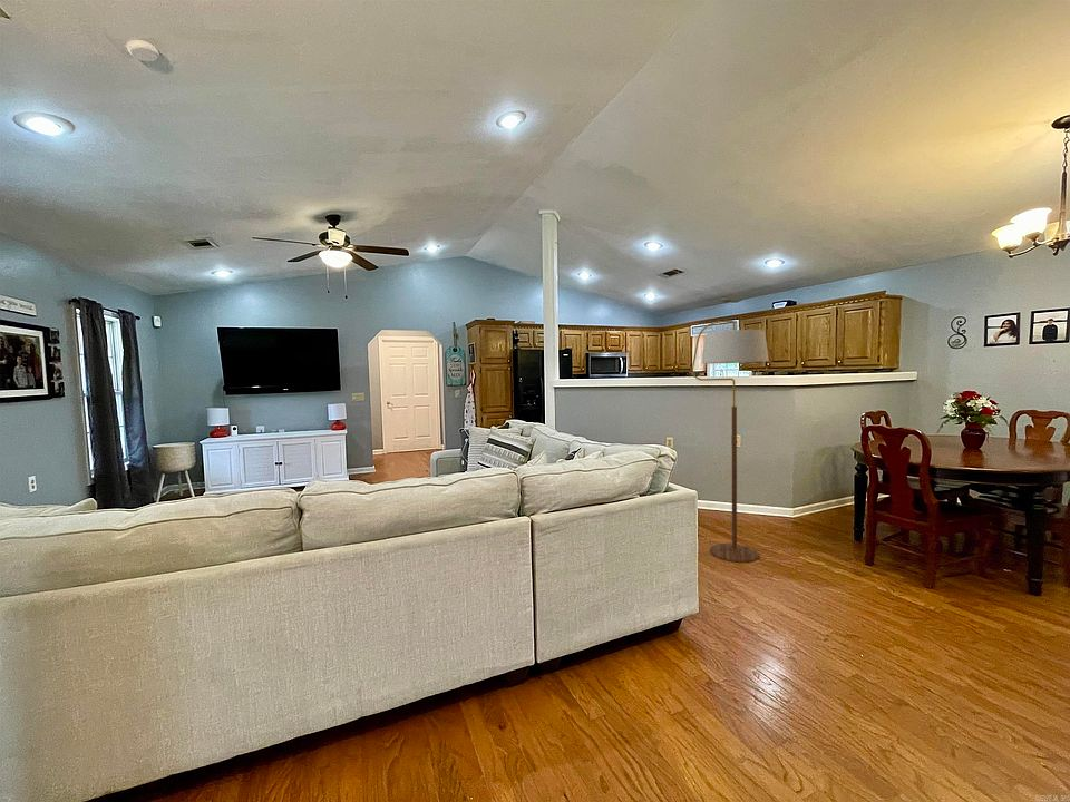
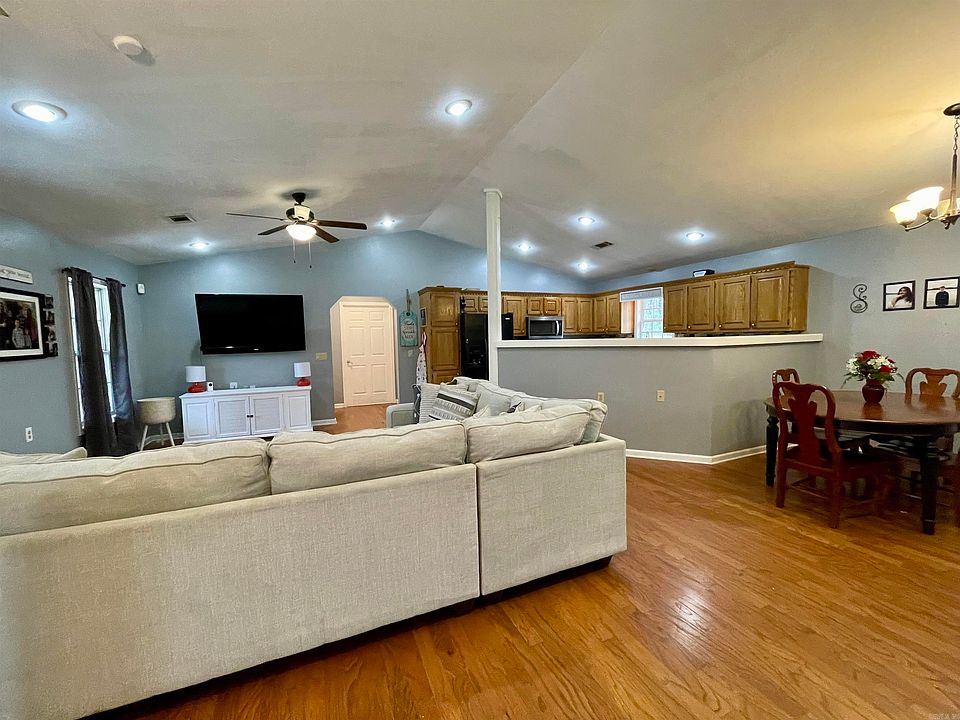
- floor lamp (732, 438)
